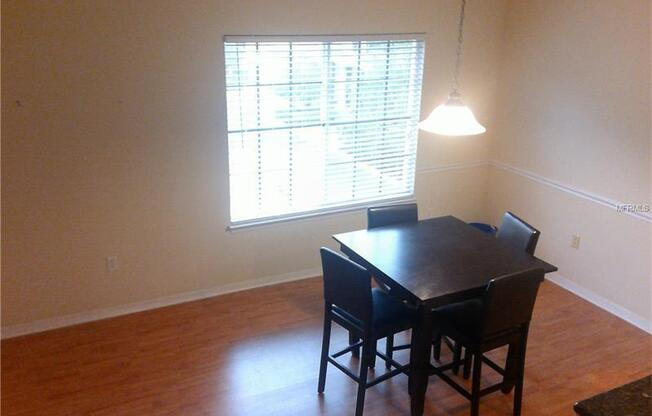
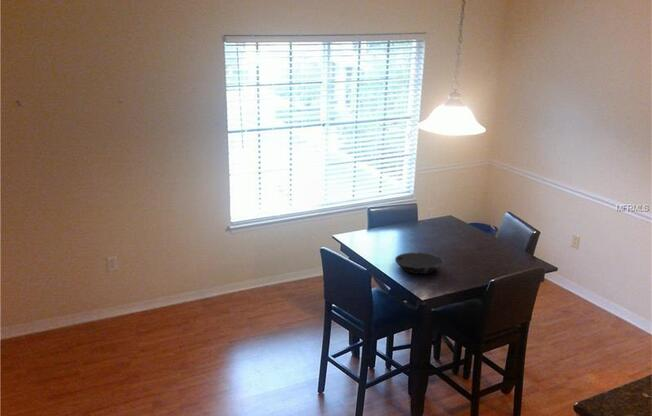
+ bowl (418, 263)
